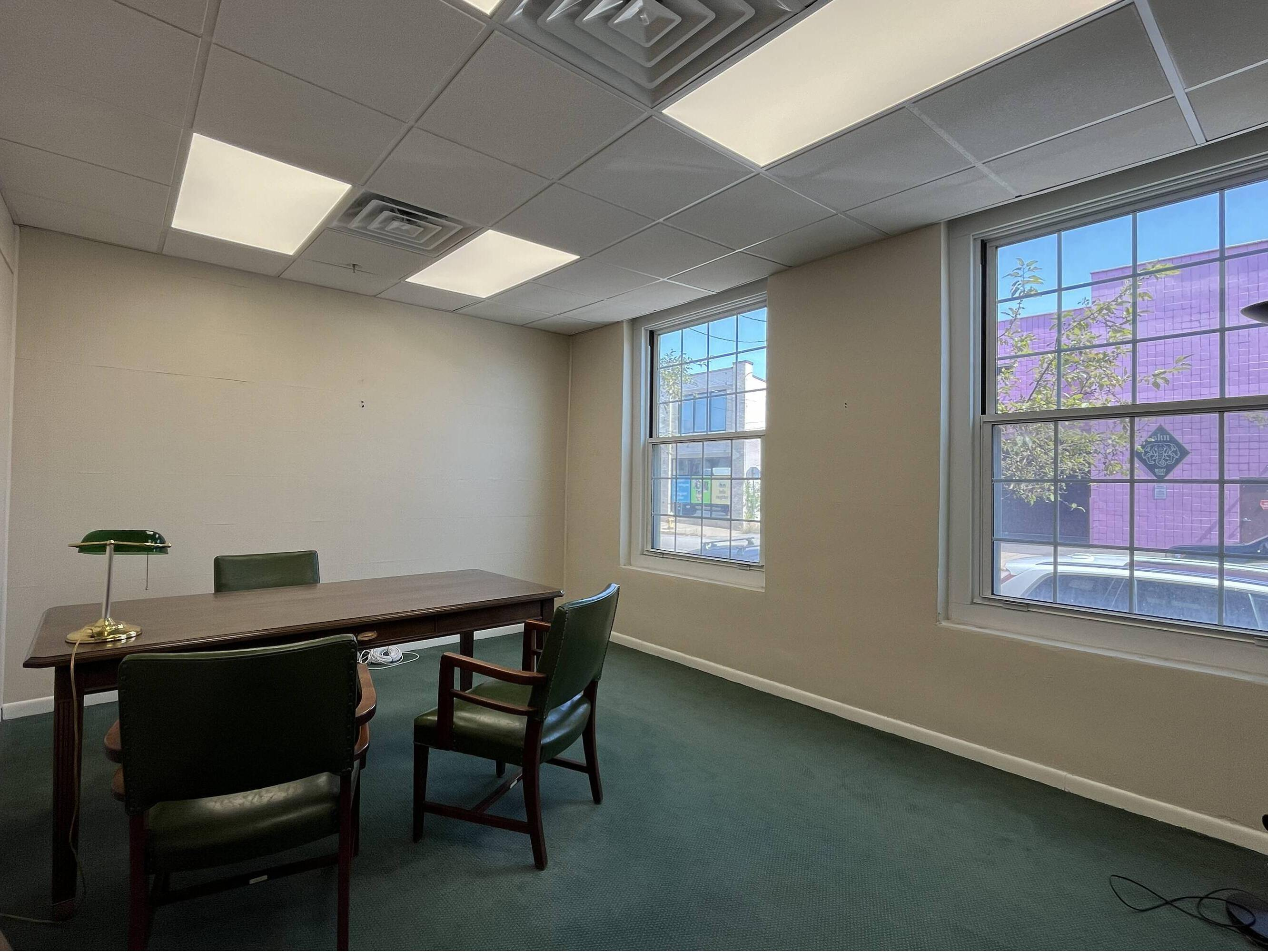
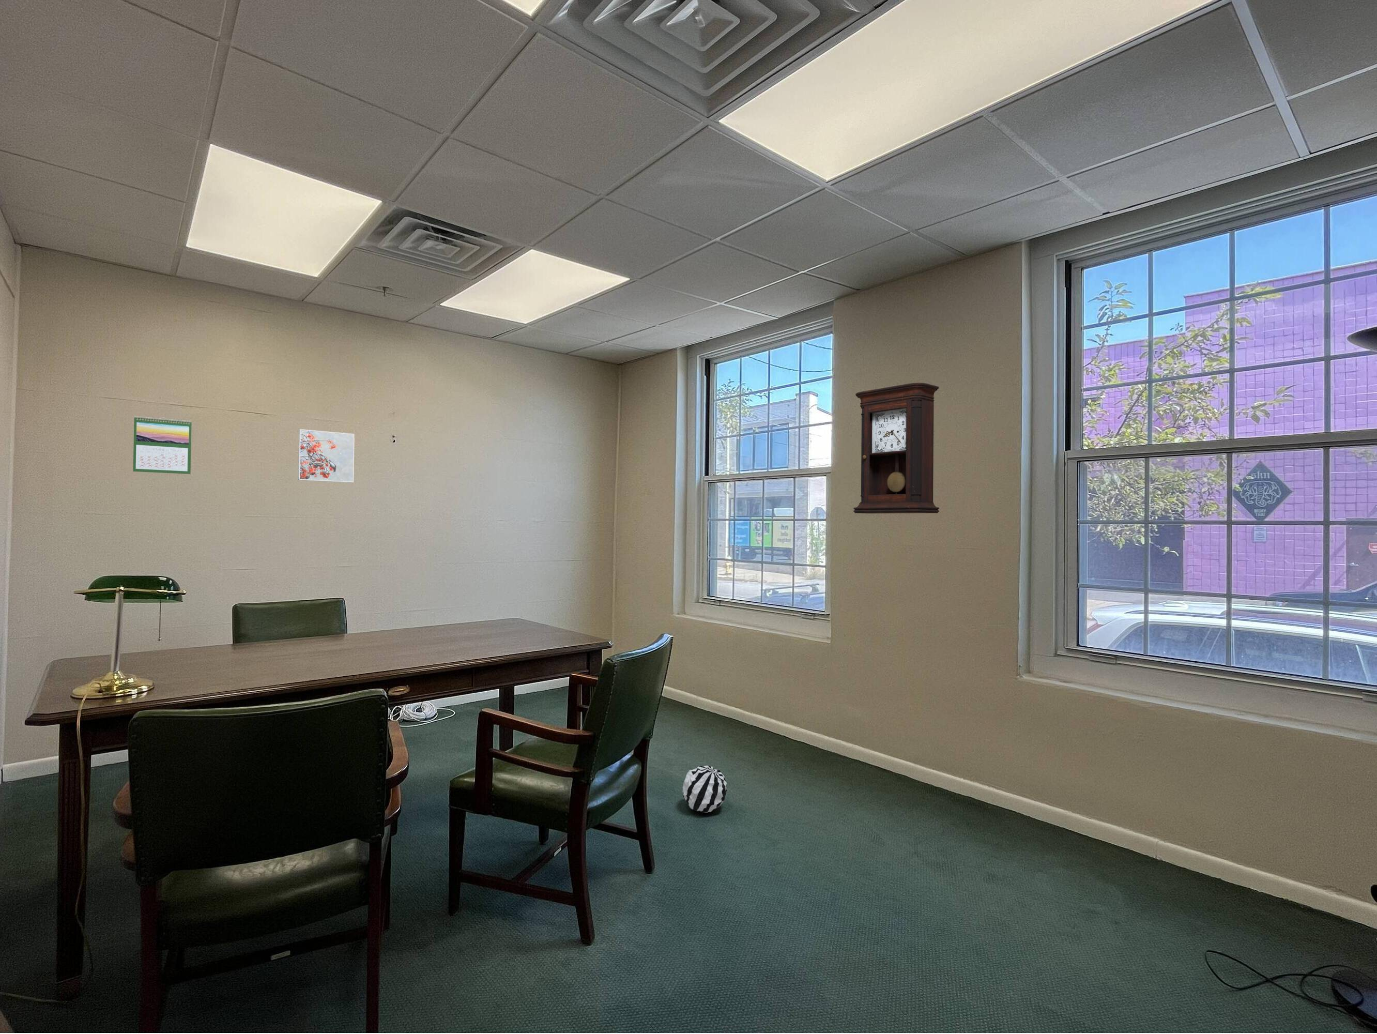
+ pendulum clock (893, 451)
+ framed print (327, 456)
+ calendar (163, 444)
+ decorative ball (705, 789)
